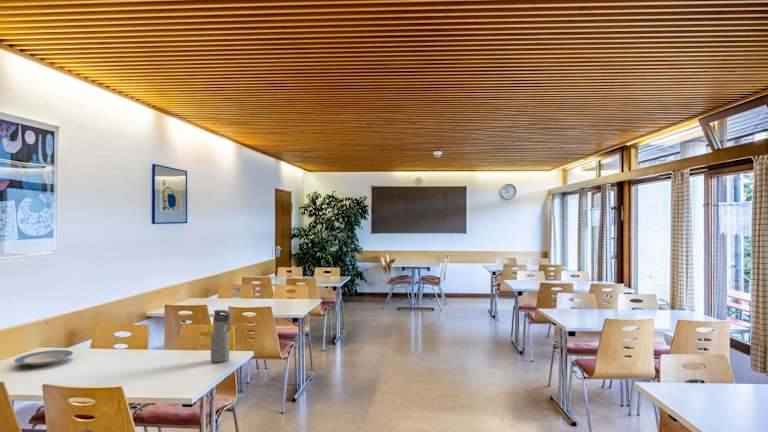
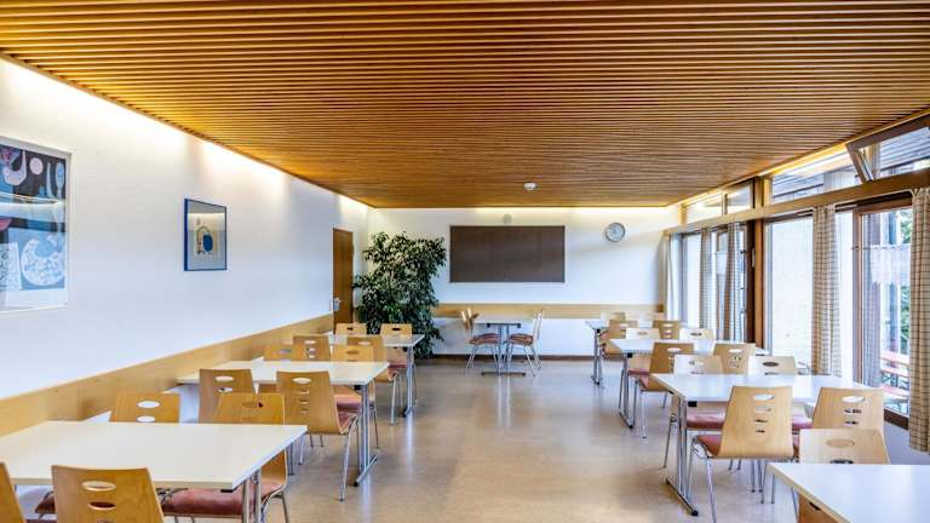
- plate (44, 359)
- water bottle (220, 335)
